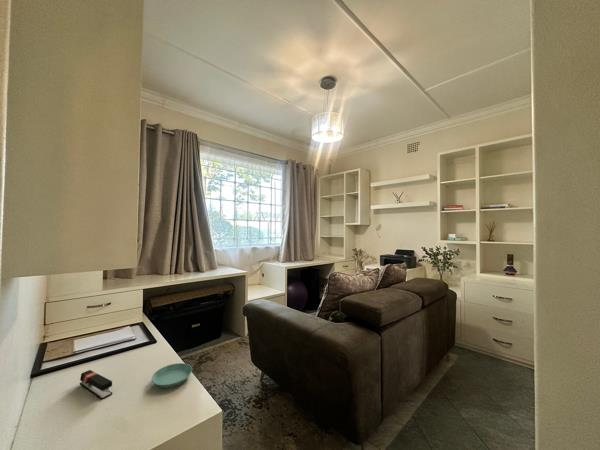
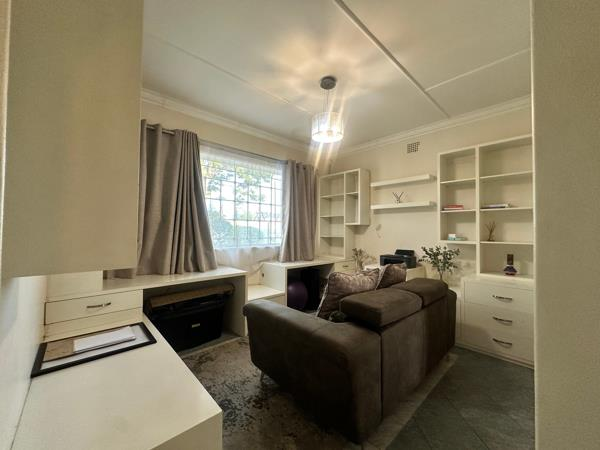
- saucer (172, 376)
- stapler (95, 382)
